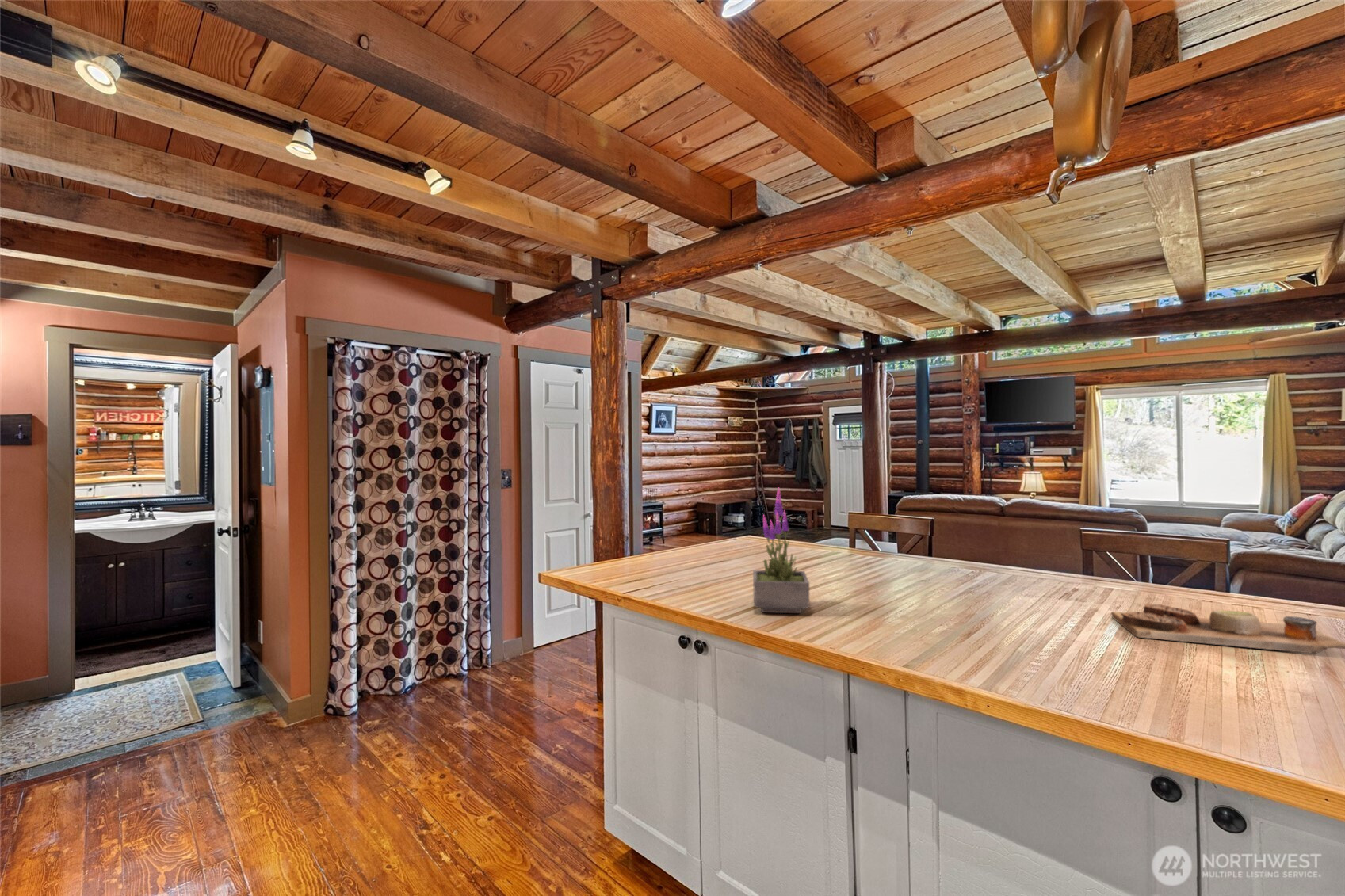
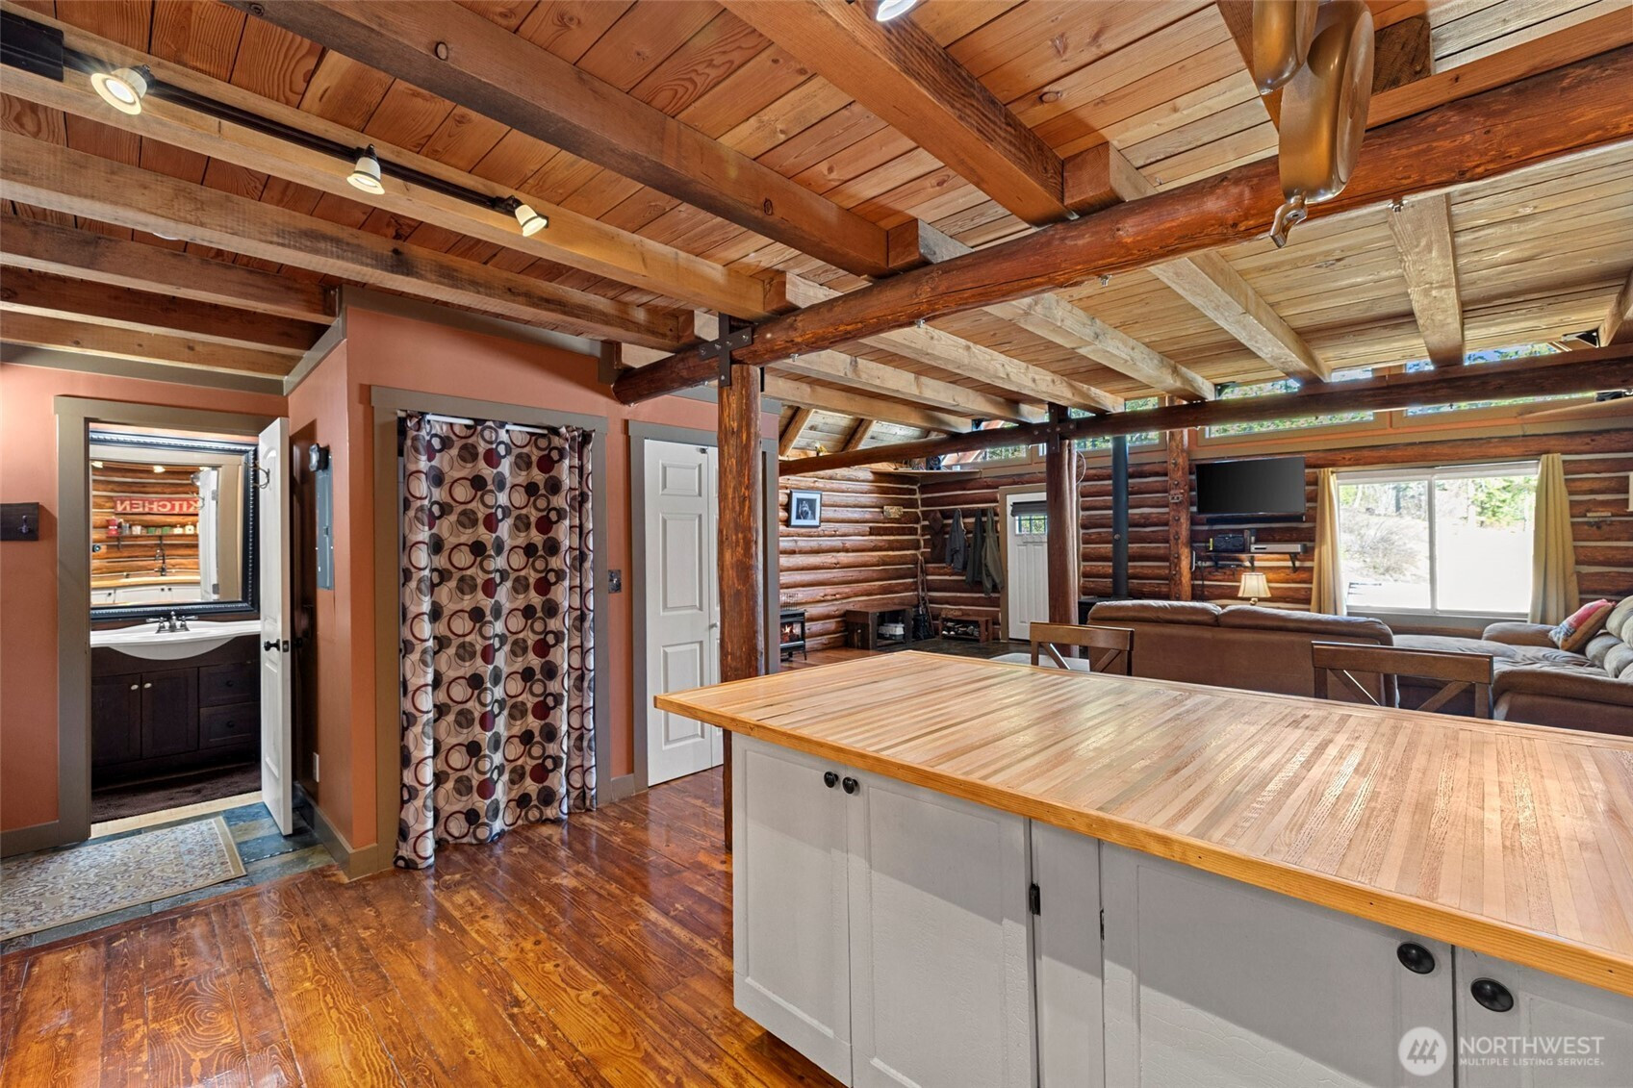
- potted plant (779, 547)
- cutting board (1219, 621)
